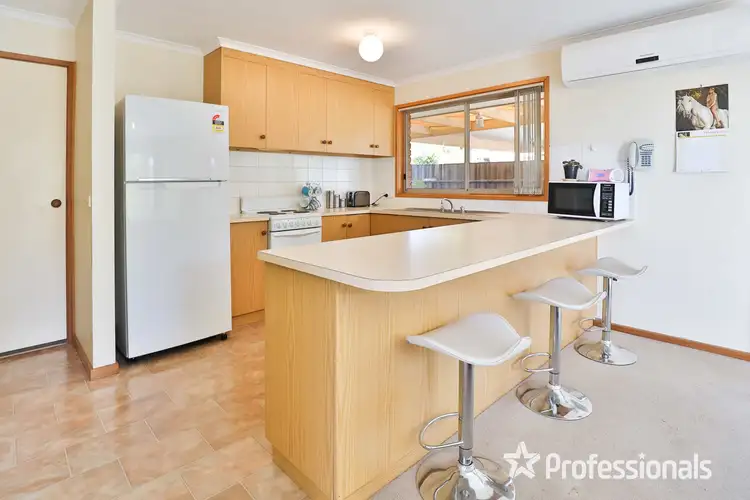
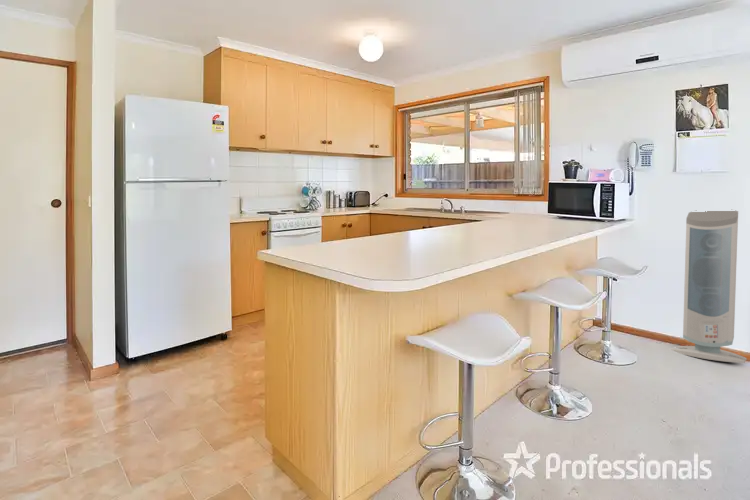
+ air purifier (709, 282)
